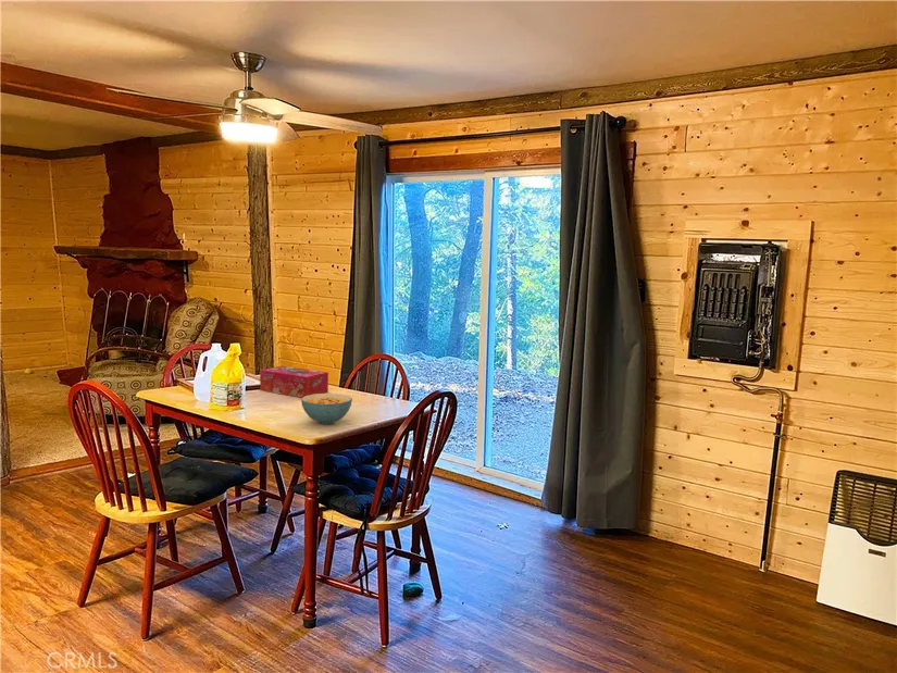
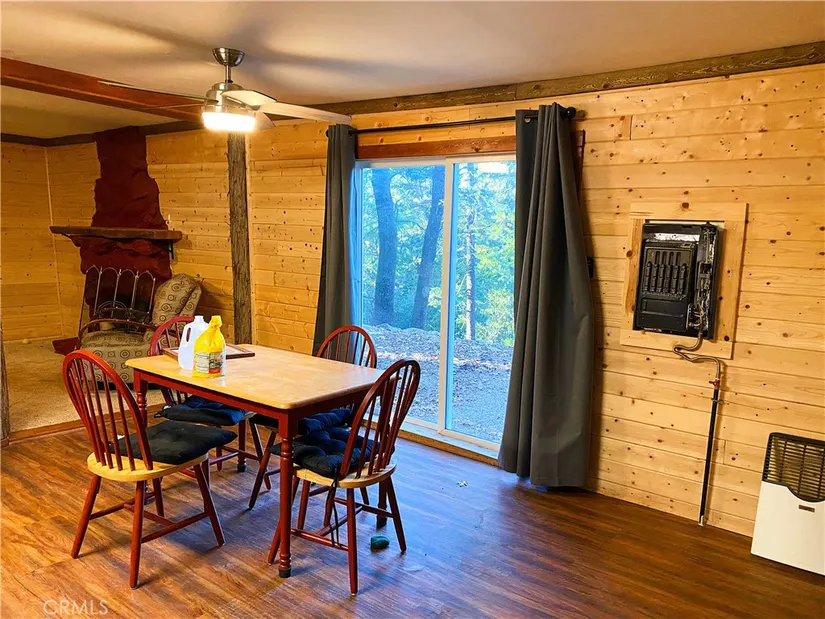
- tissue box (294, 381)
- cereal bowl (326, 410)
